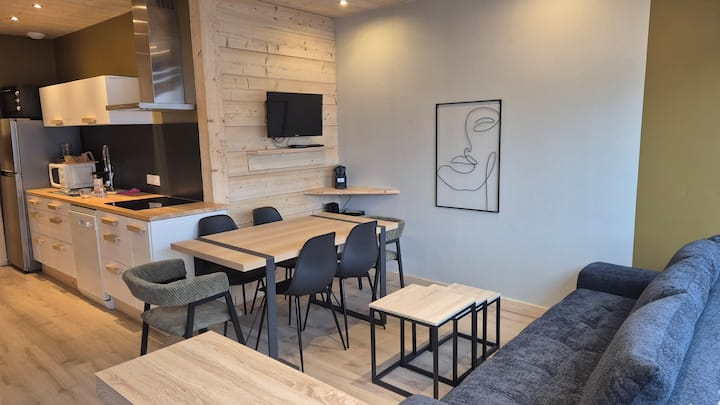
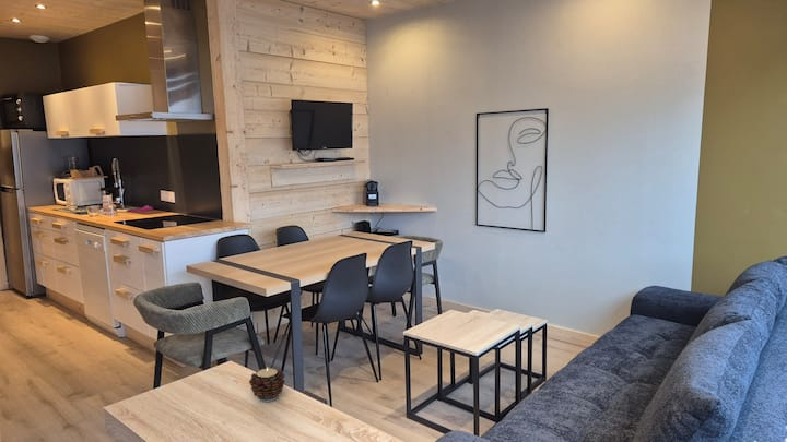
+ candle (267, 382)
